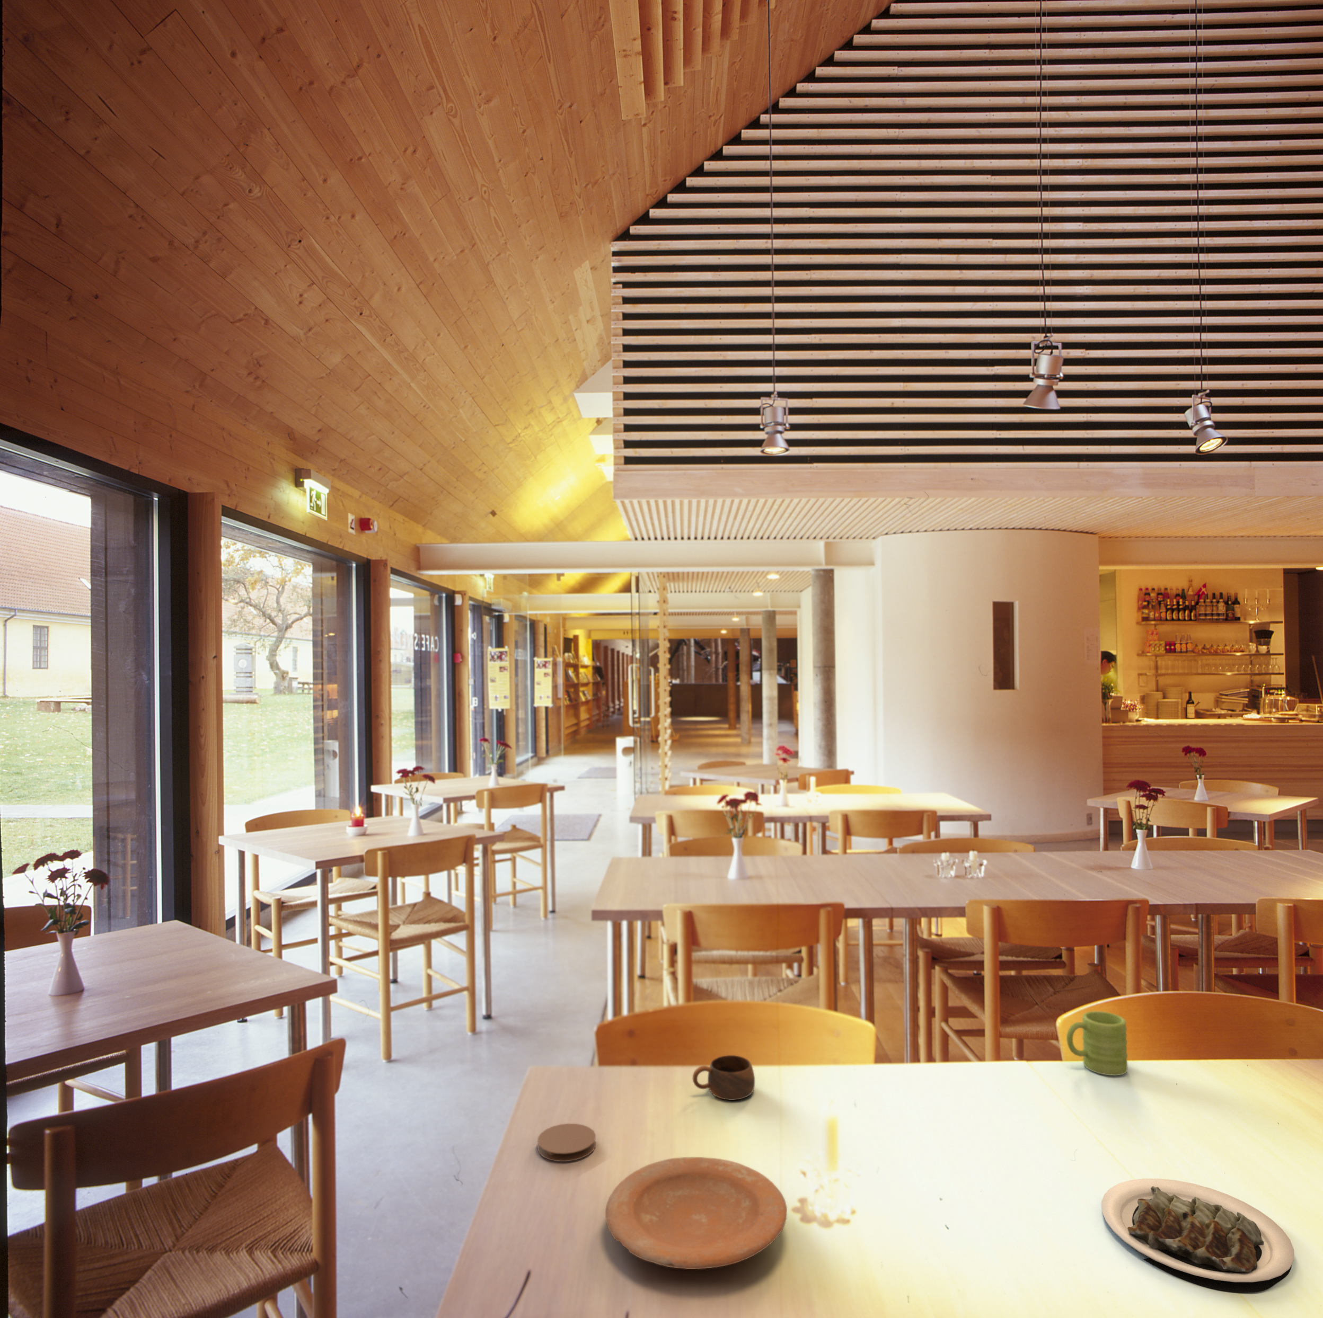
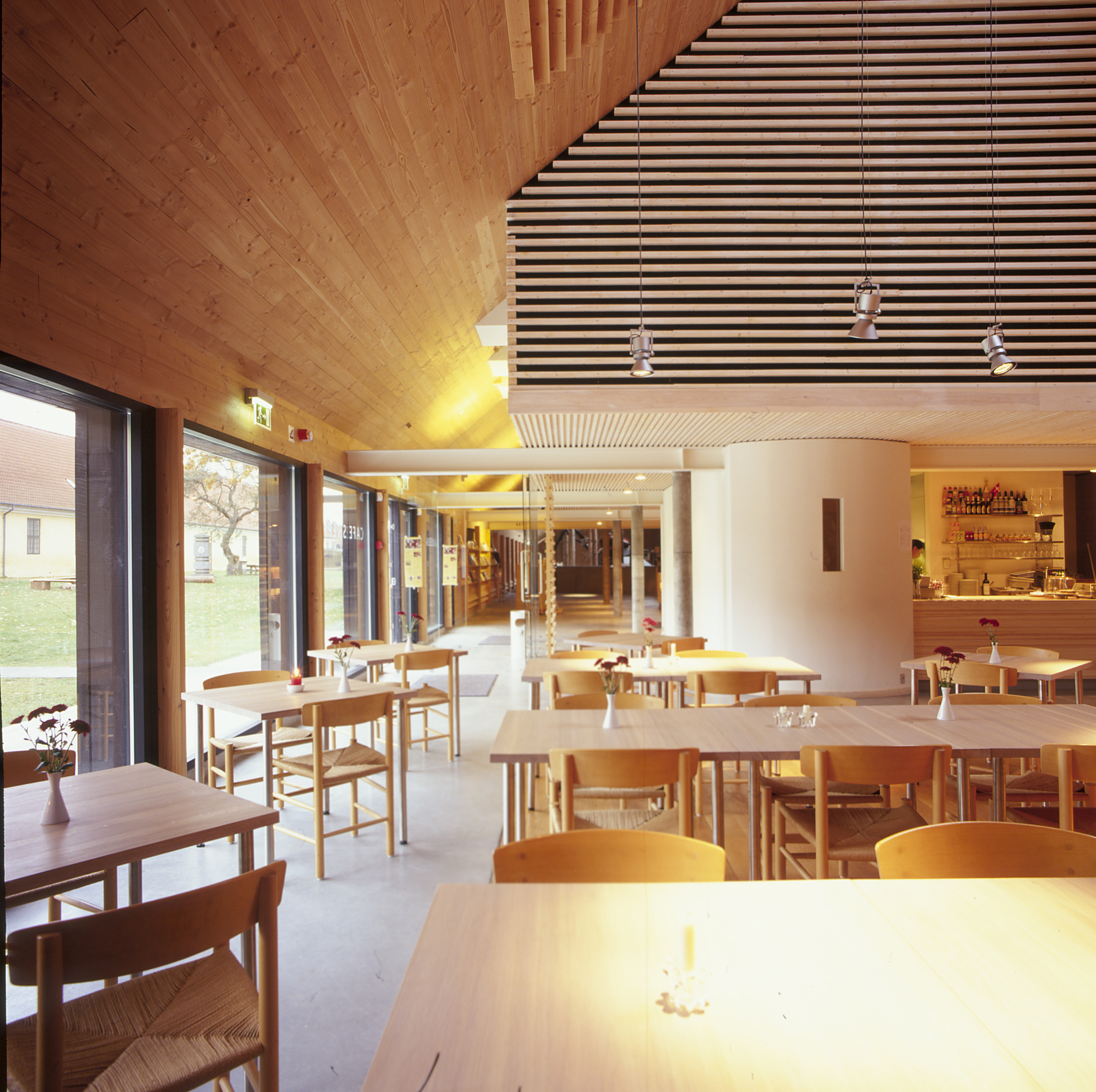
- mug (1096, 1043)
- plate (697, 1218)
- plate (1193, 1224)
- cup (723, 1077)
- coaster (566, 1142)
